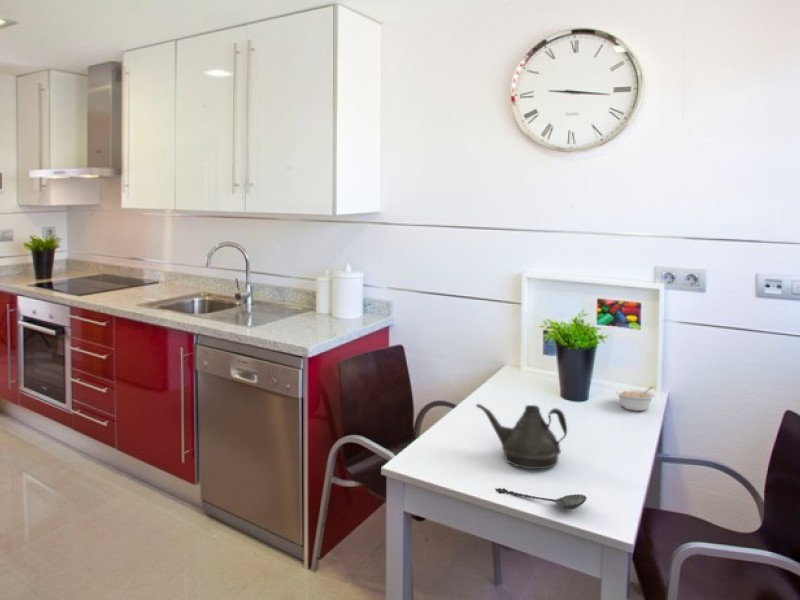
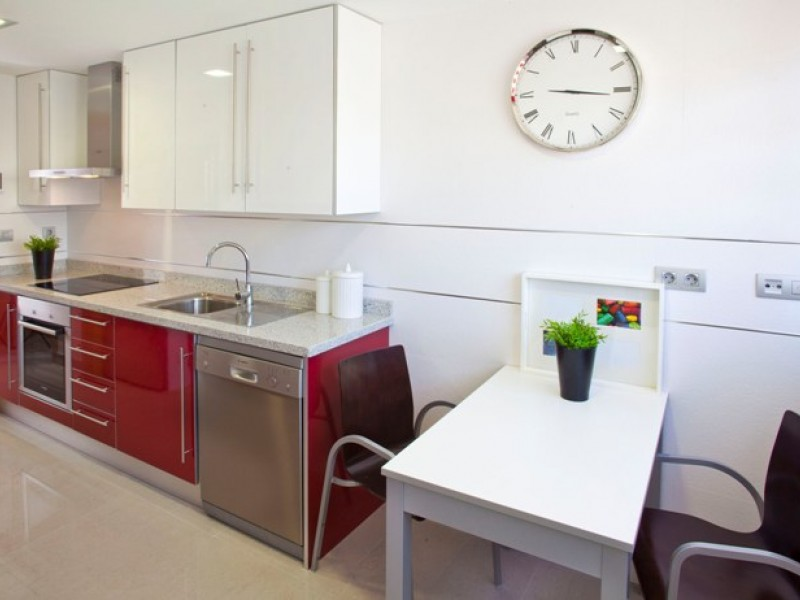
- teapot (520, 431)
- legume (634, 398)
- spoon (538, 497)
